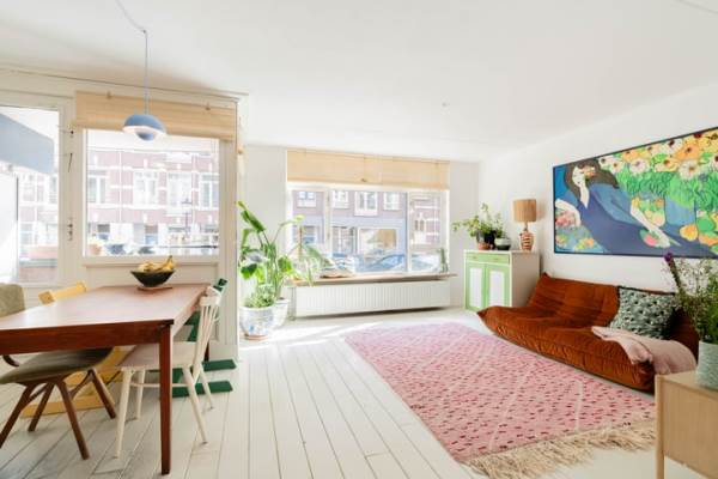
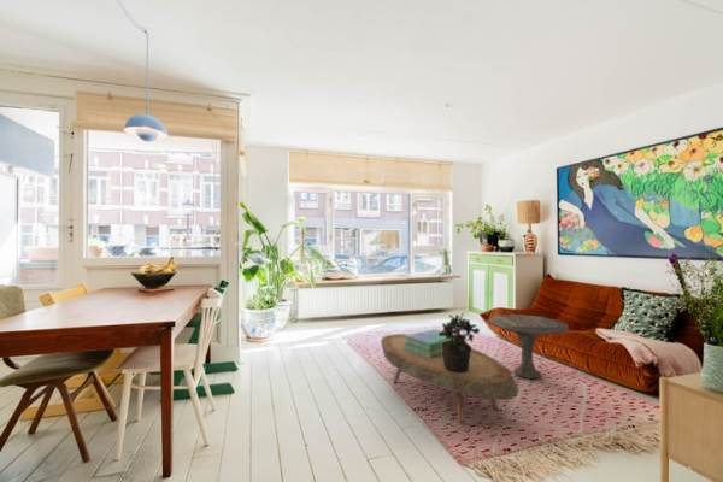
+ coffee table (439, 372)
+ side table (527, 346)
+ potted plant (458, 340)
+ stack of books (431, 341)
